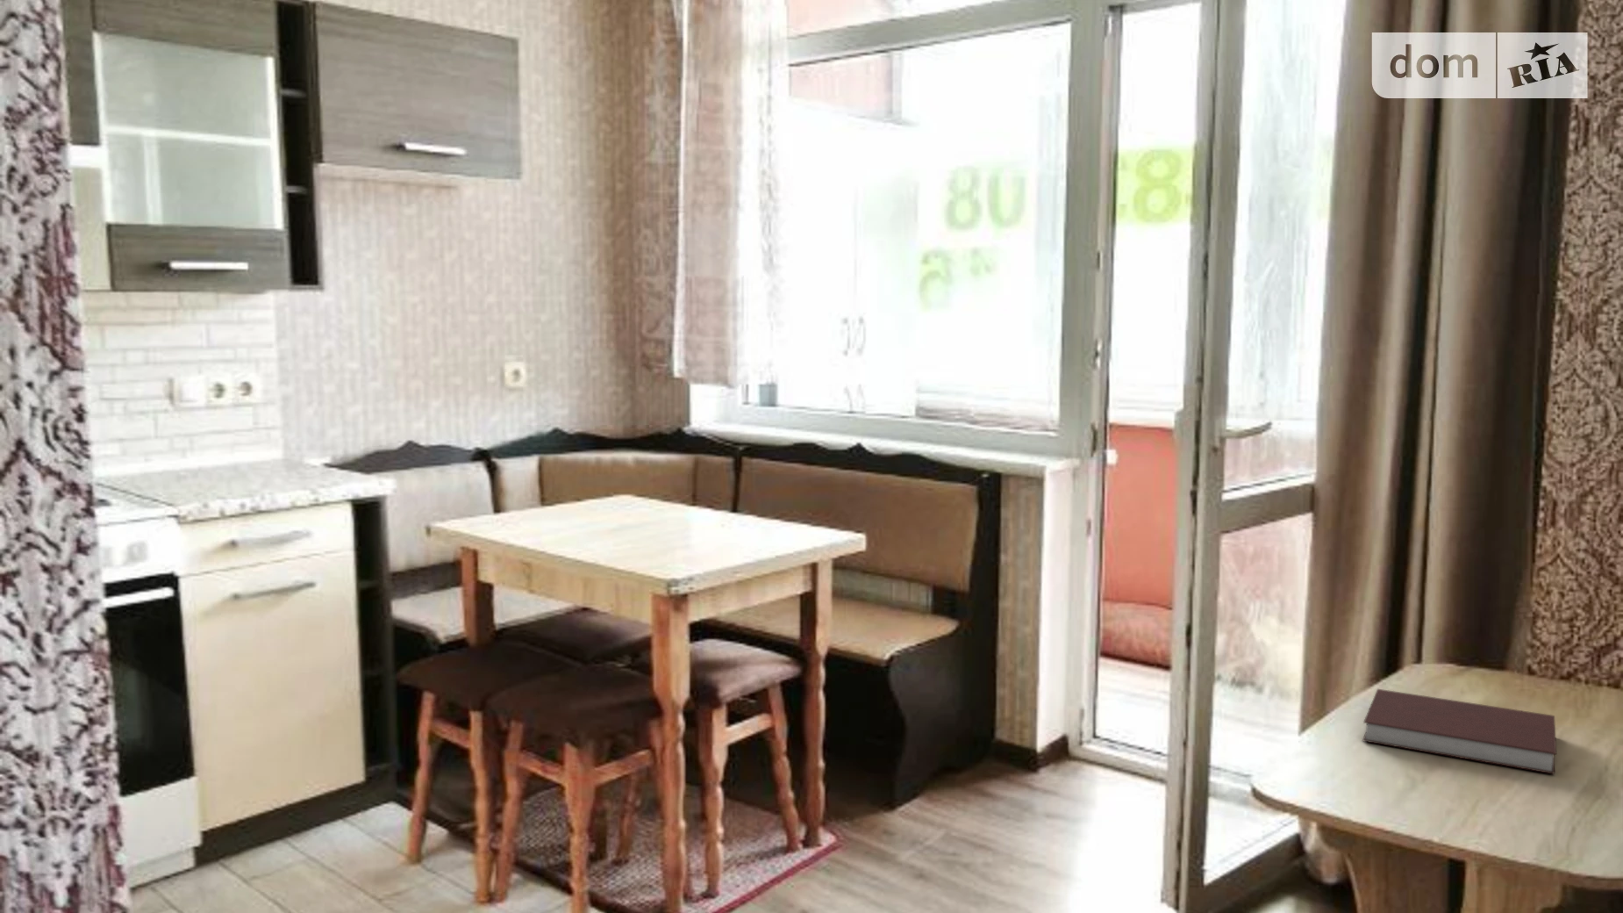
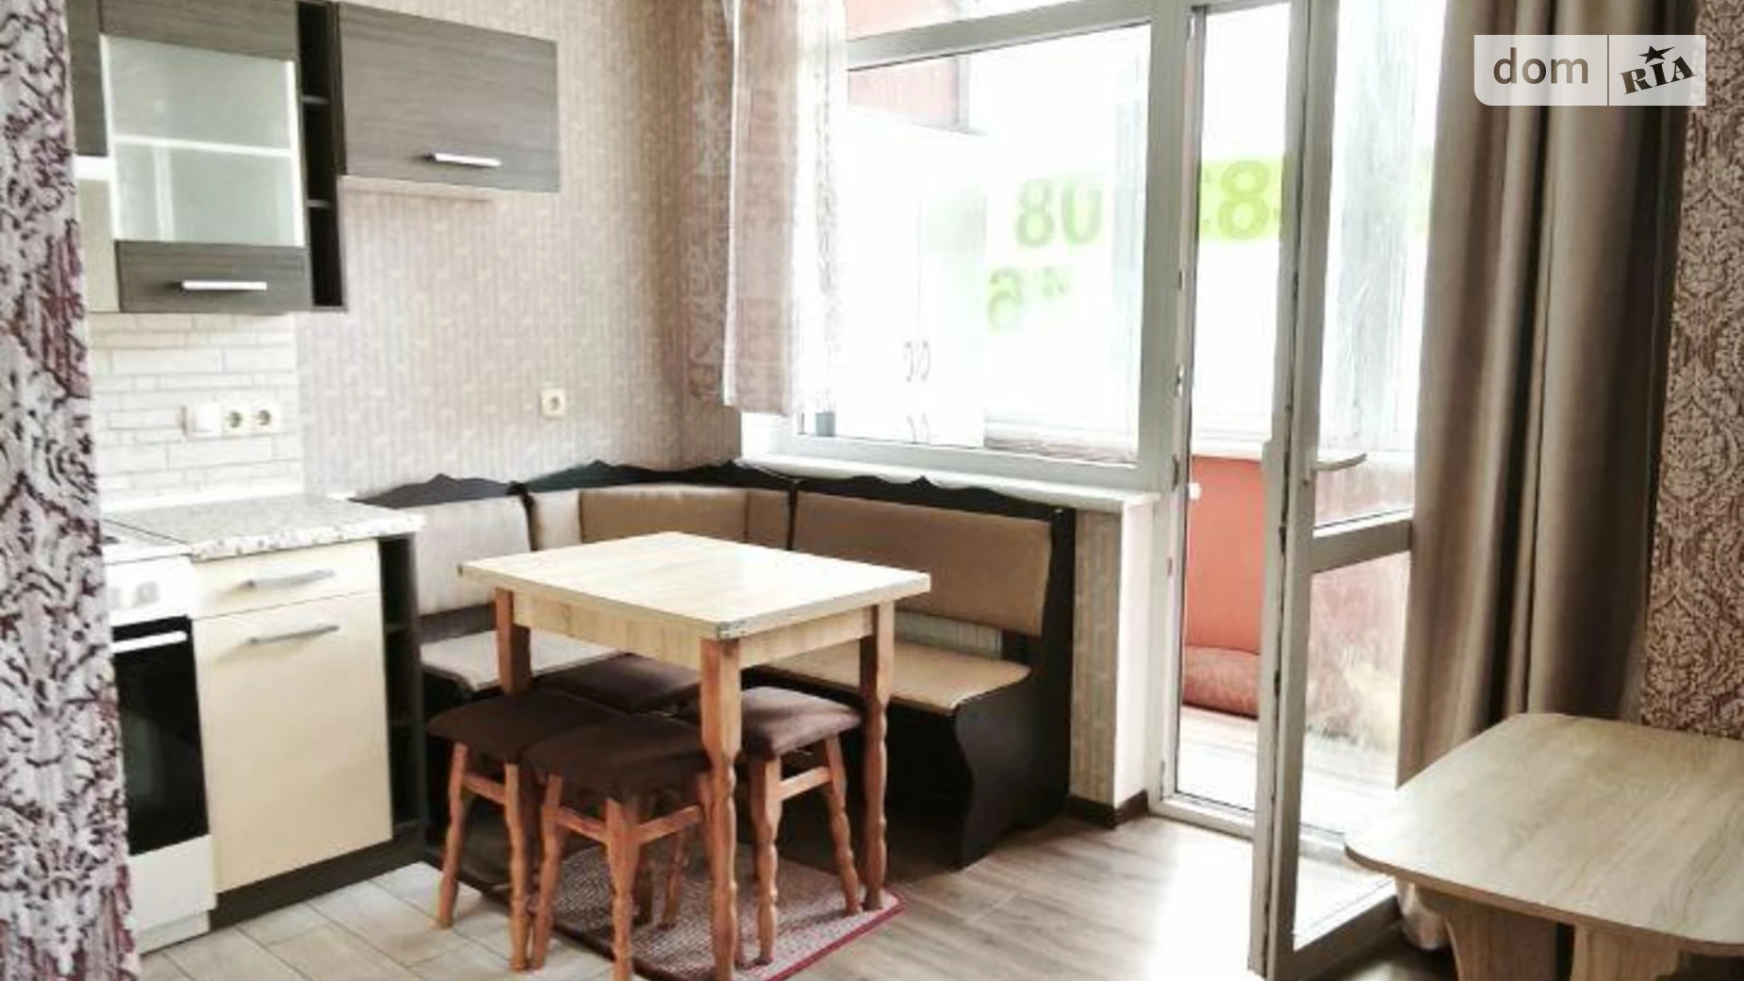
- notebook (1459, 728)
